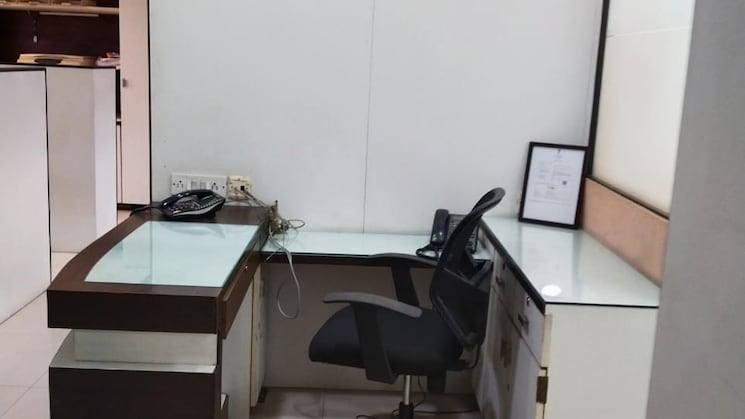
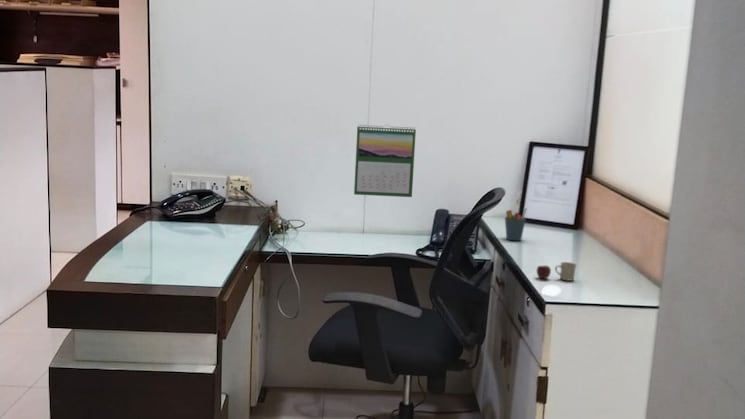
+ calendar (384, 160)
+ pen holder (514, 223)
+ mug (556, 270)
